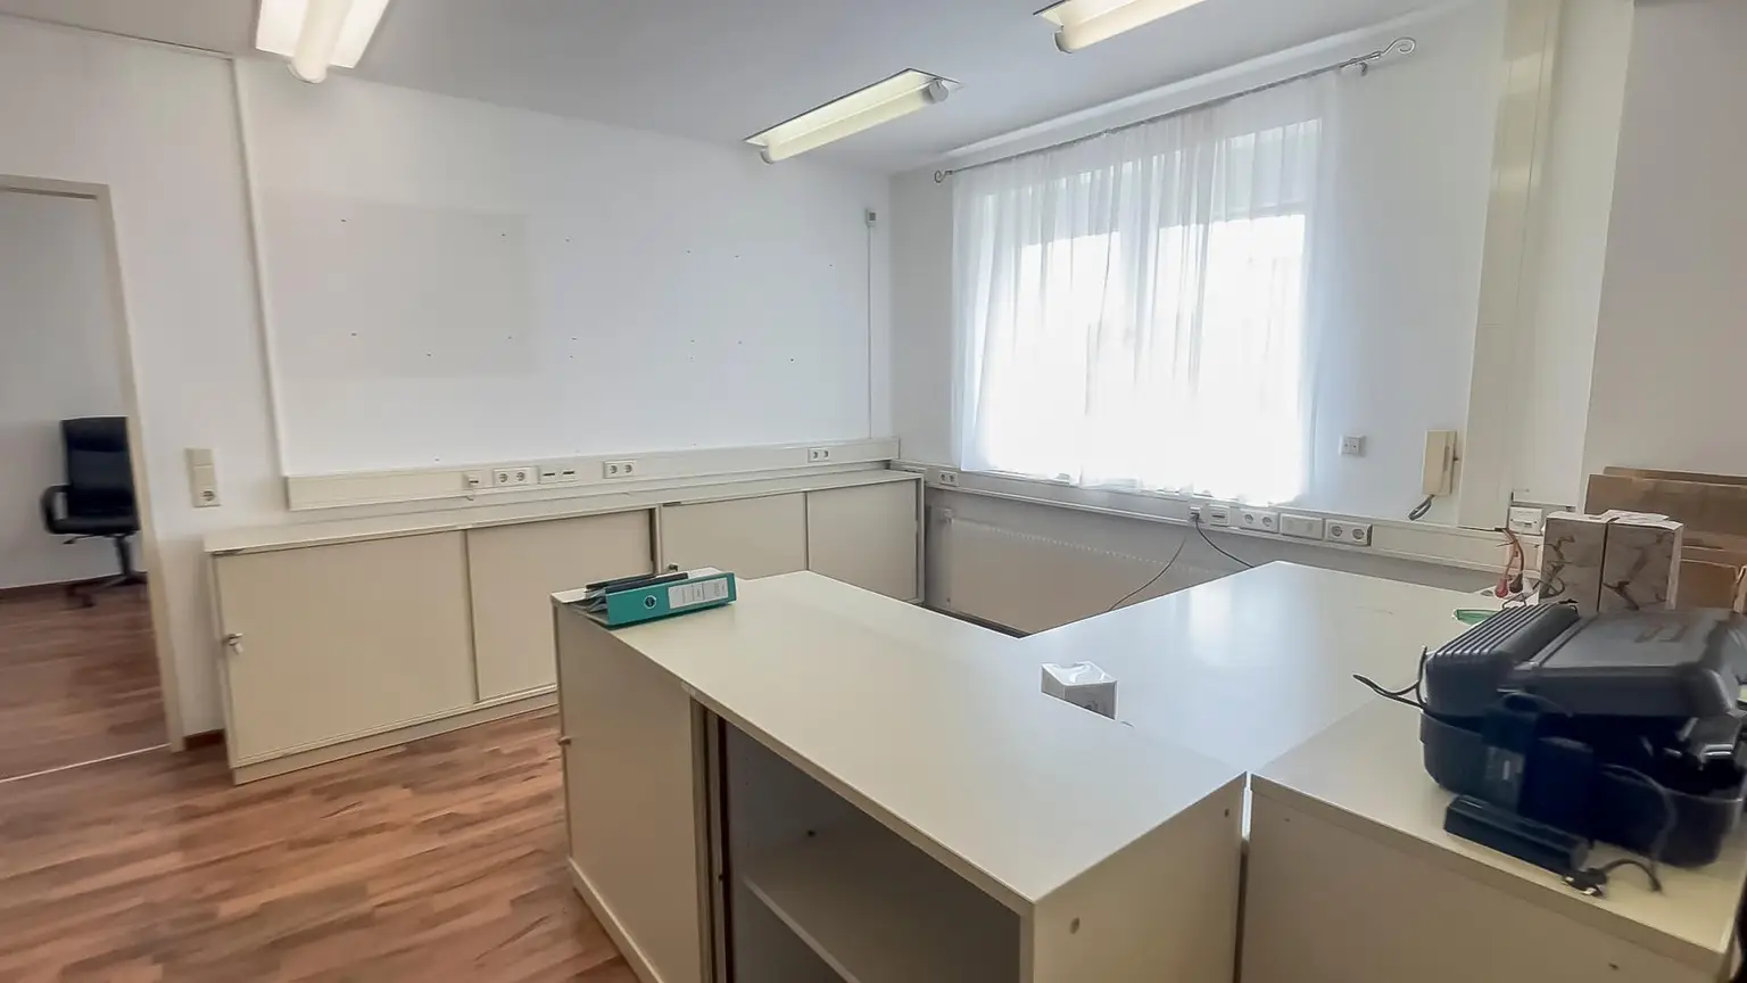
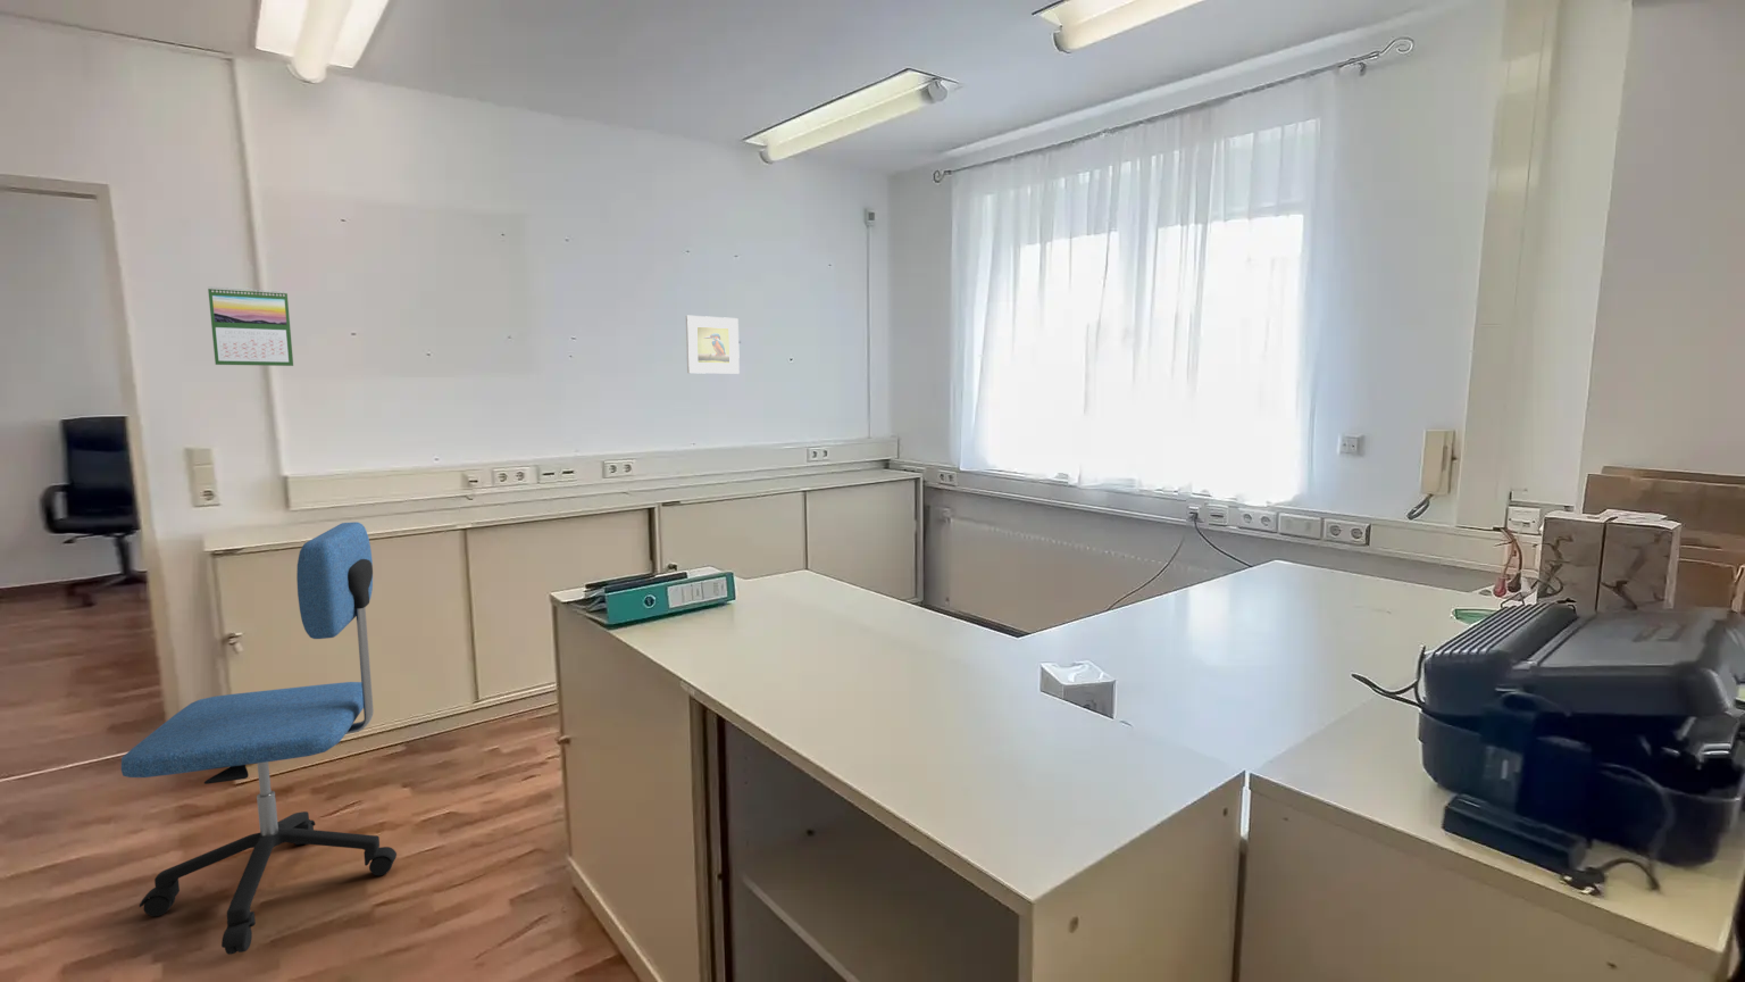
+ office chair (259, 717)
+ calendar (250, 326)
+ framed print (712, 344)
